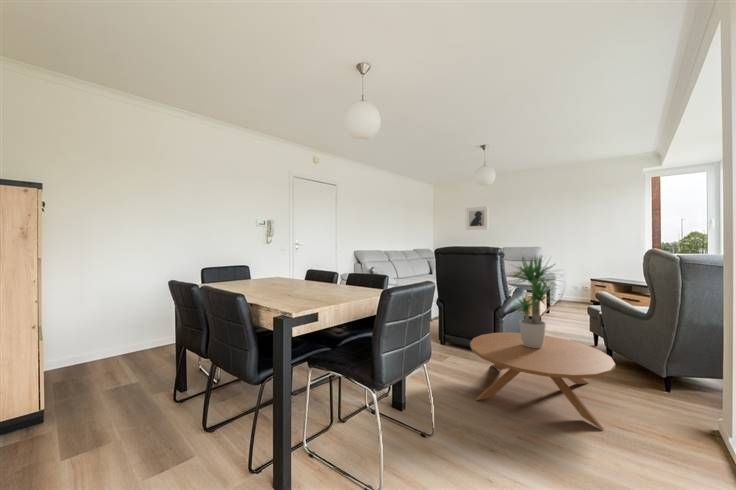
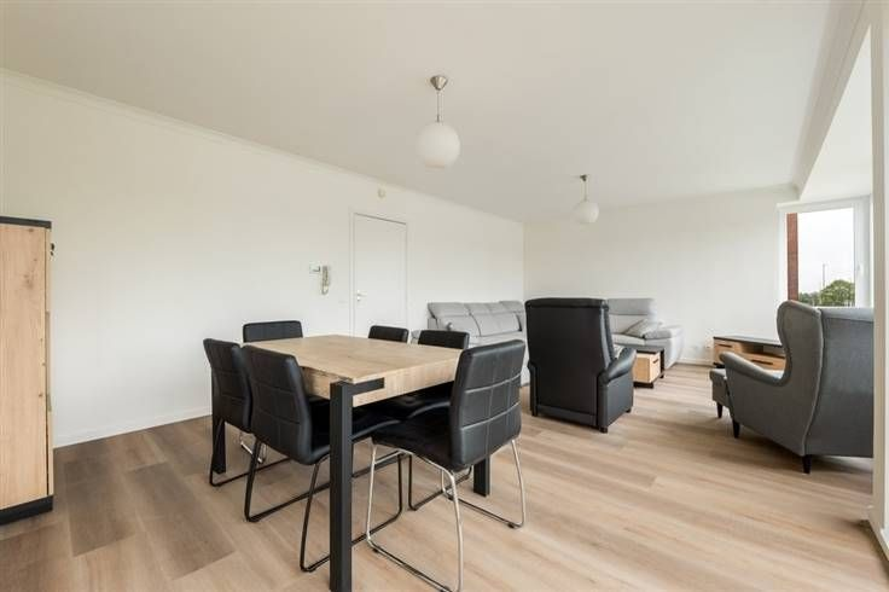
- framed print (476, 218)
- potted plant (536, 299)
- coffee table (535, 370)
